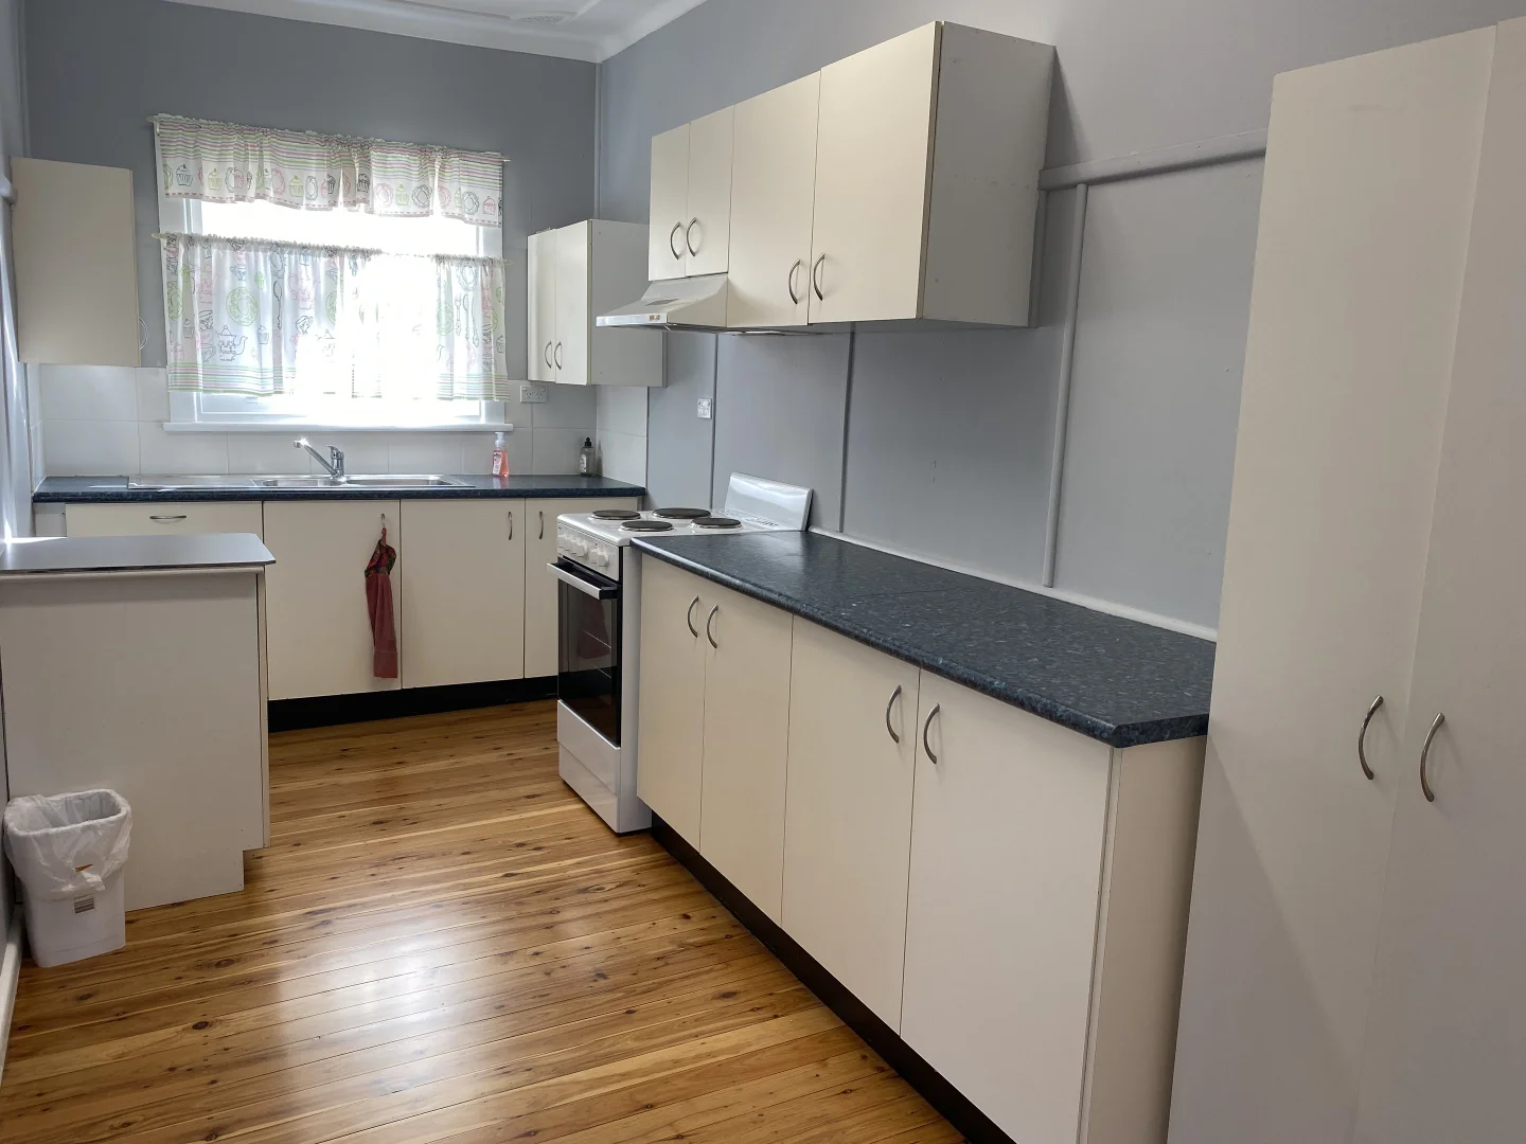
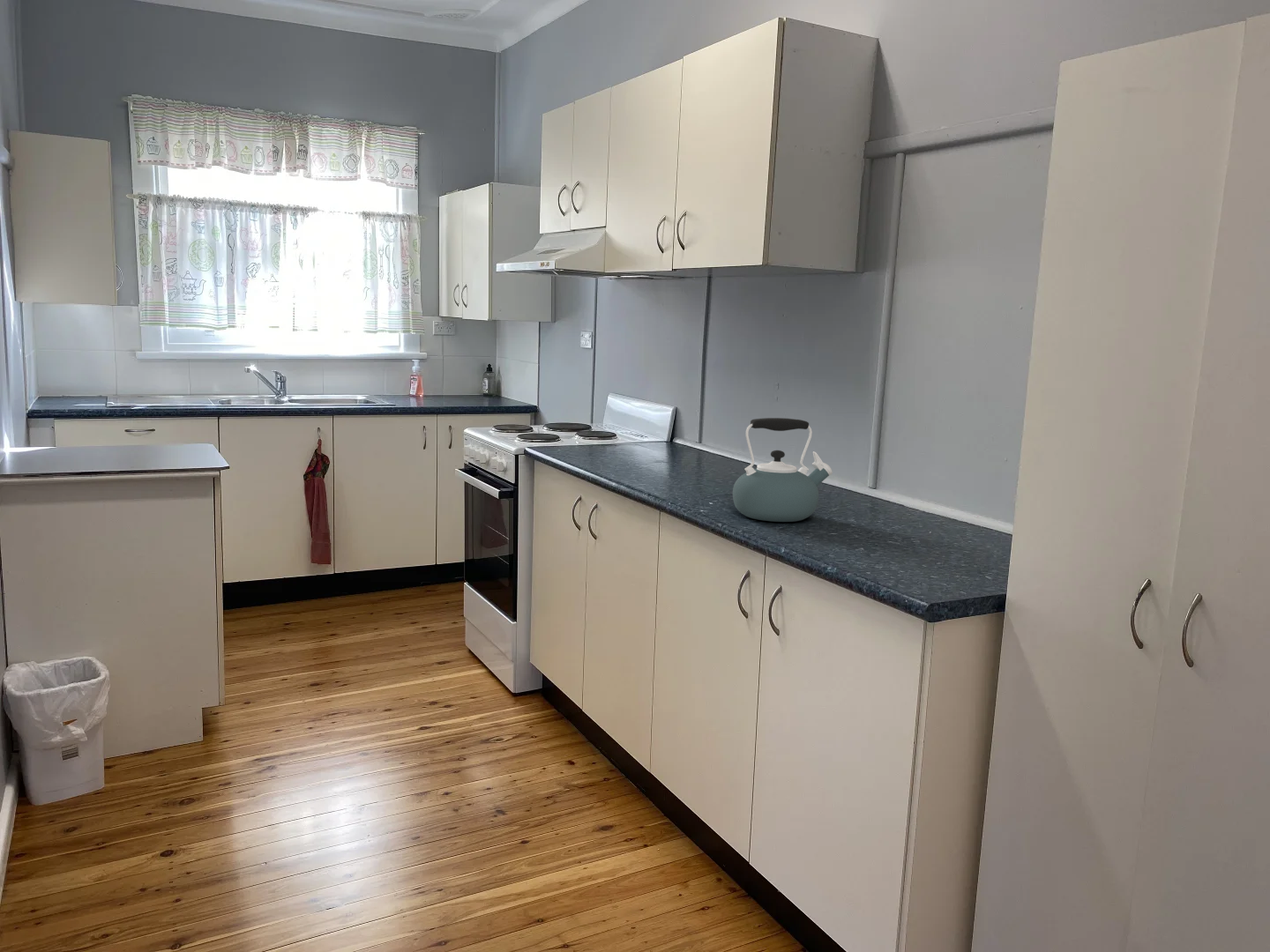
+ kettle (785, 467)
